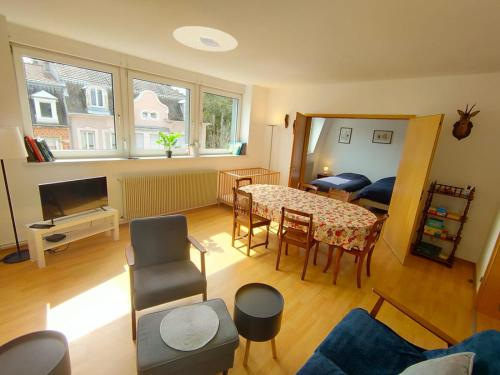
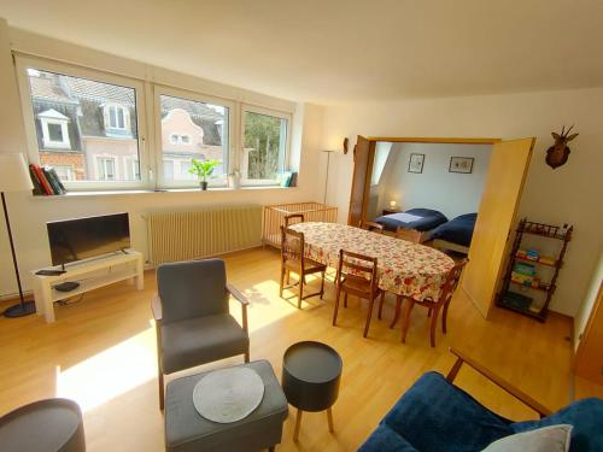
- ceiling light (206, 37)
